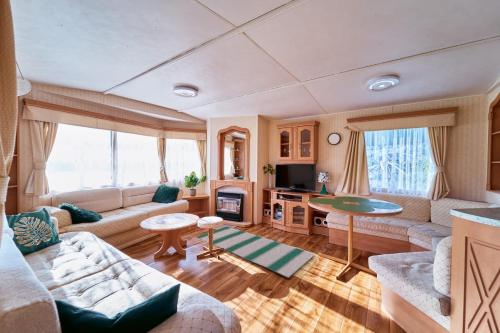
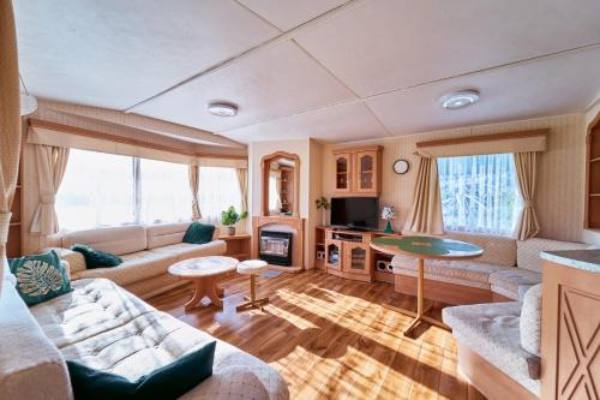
- rug (236, 240)
